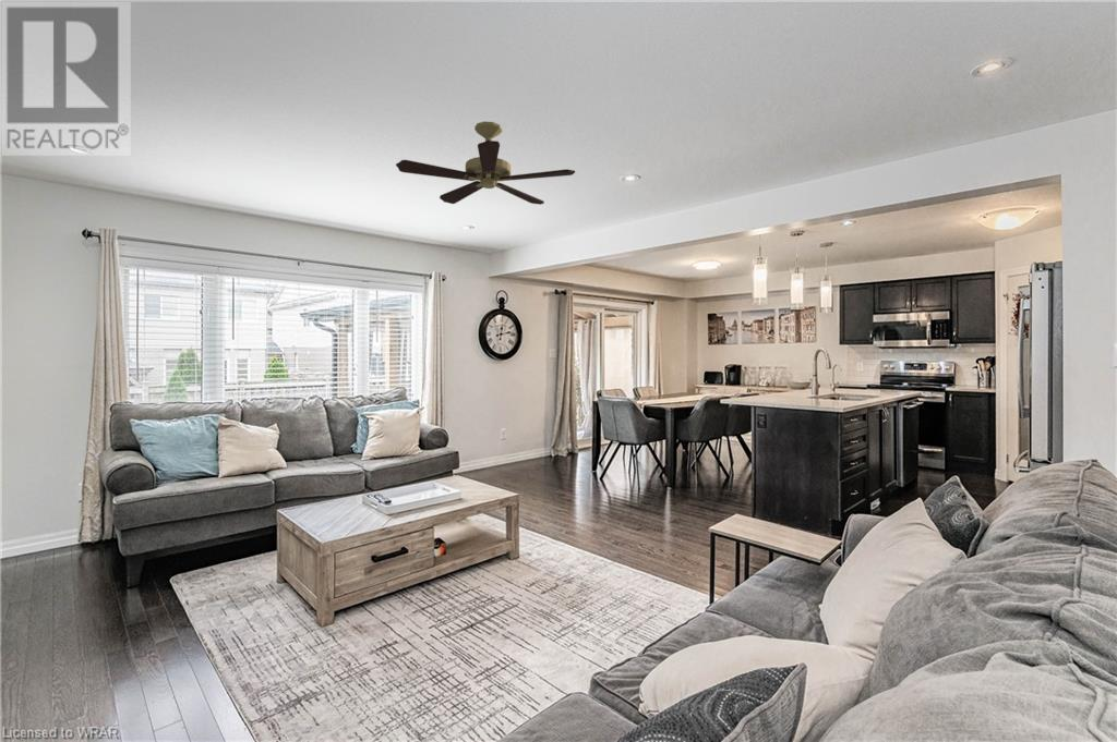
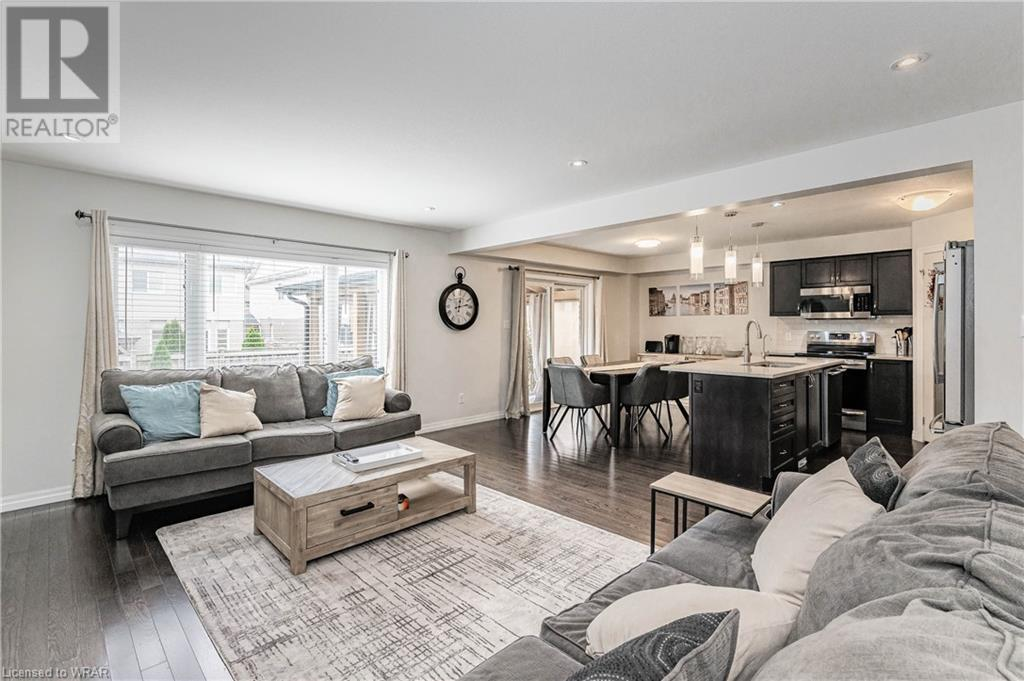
- ceiling fan (487, 154)
